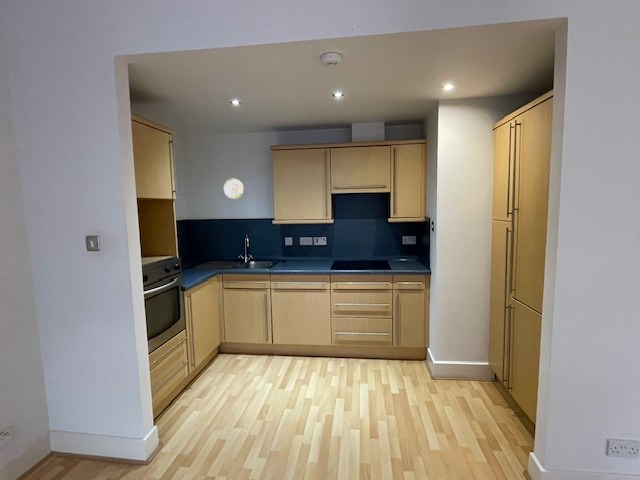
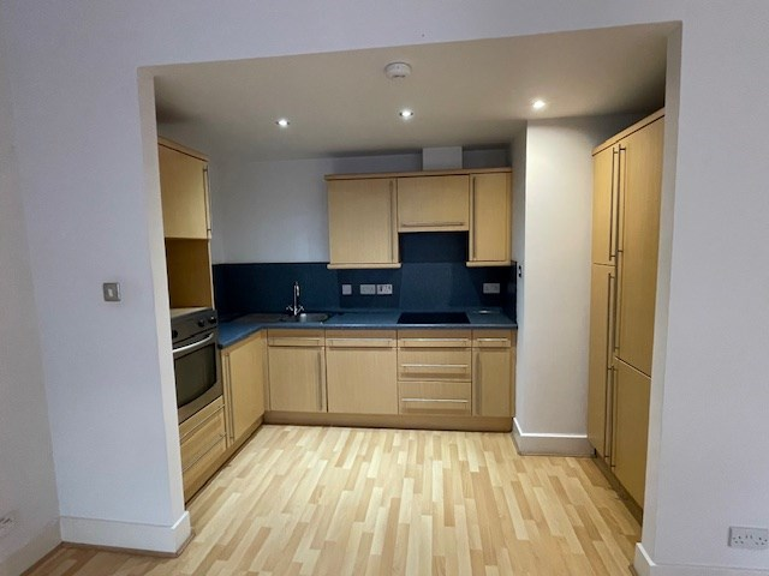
- decorative plate (234, 188)
